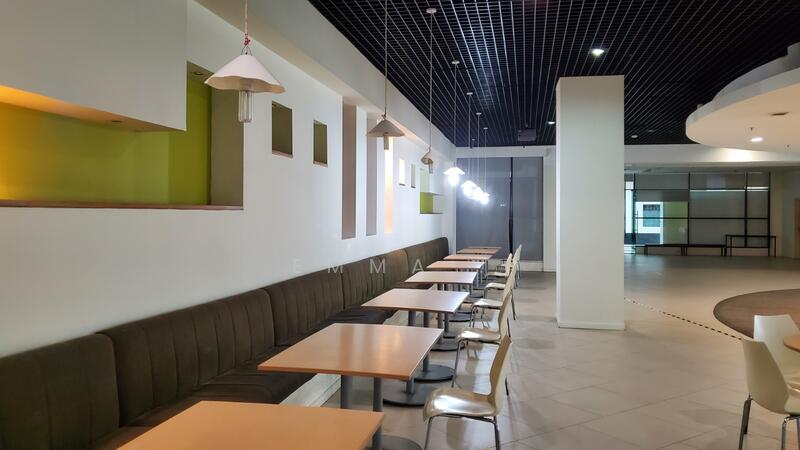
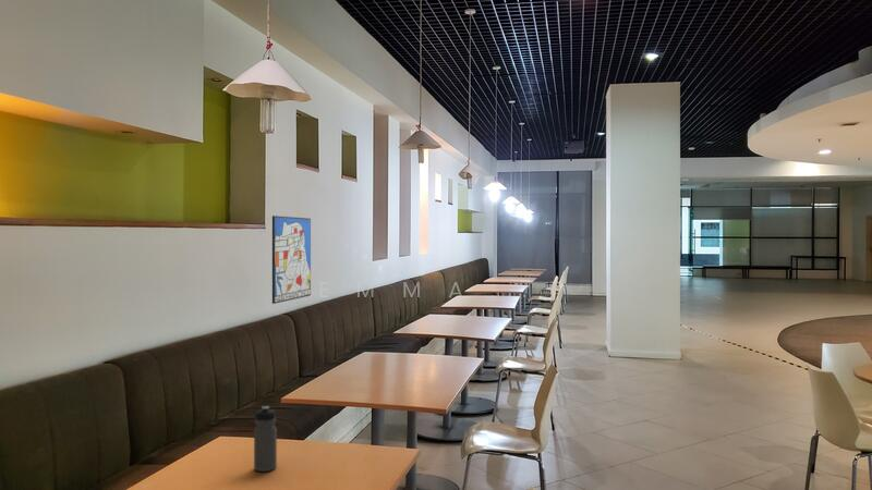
+ water bottle (265, 437)
+ wall art (292, 258)
